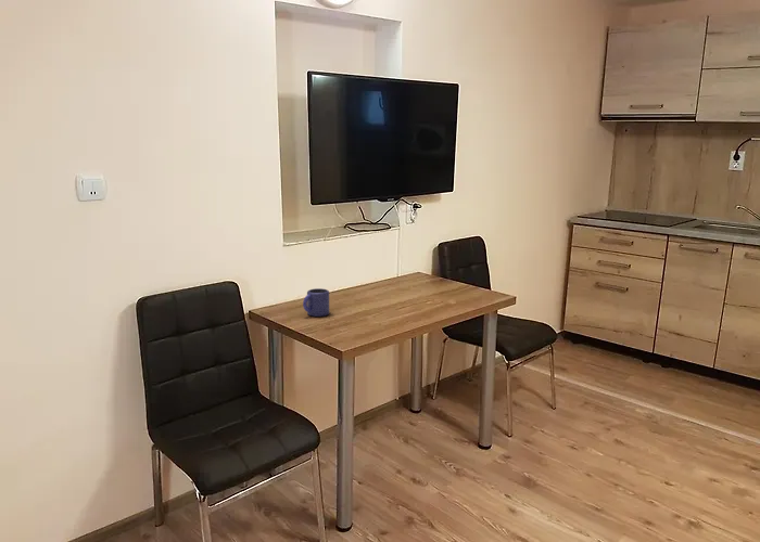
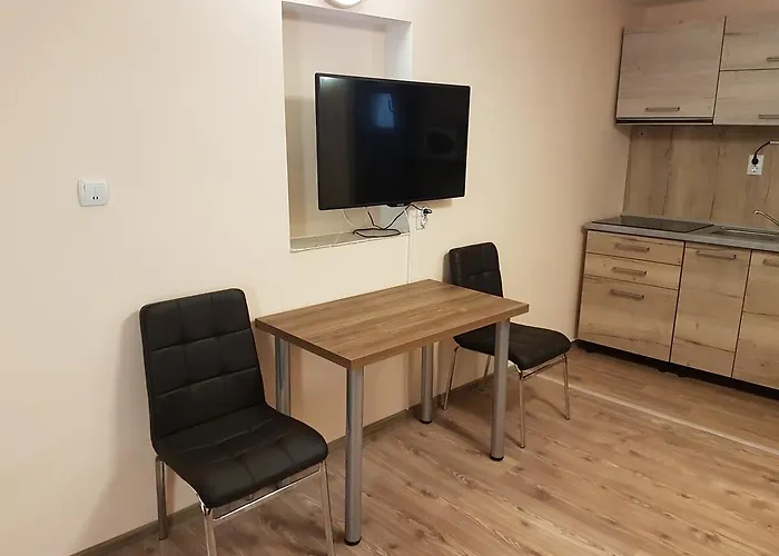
- mug (315, 302)
